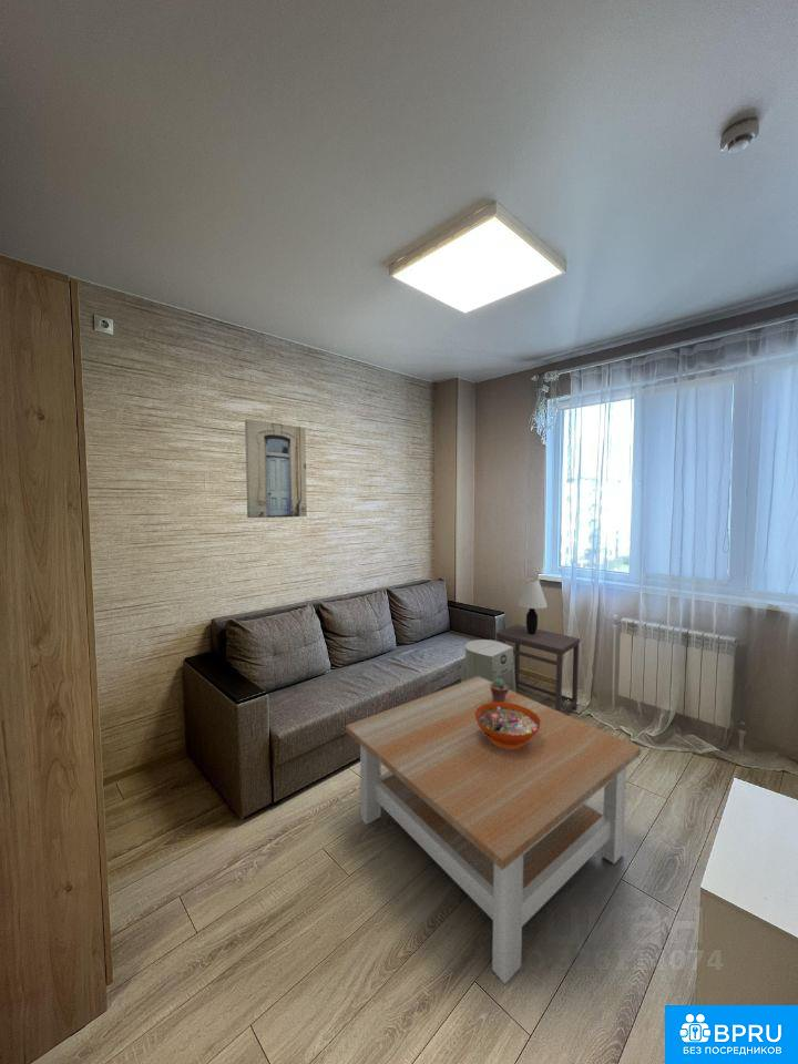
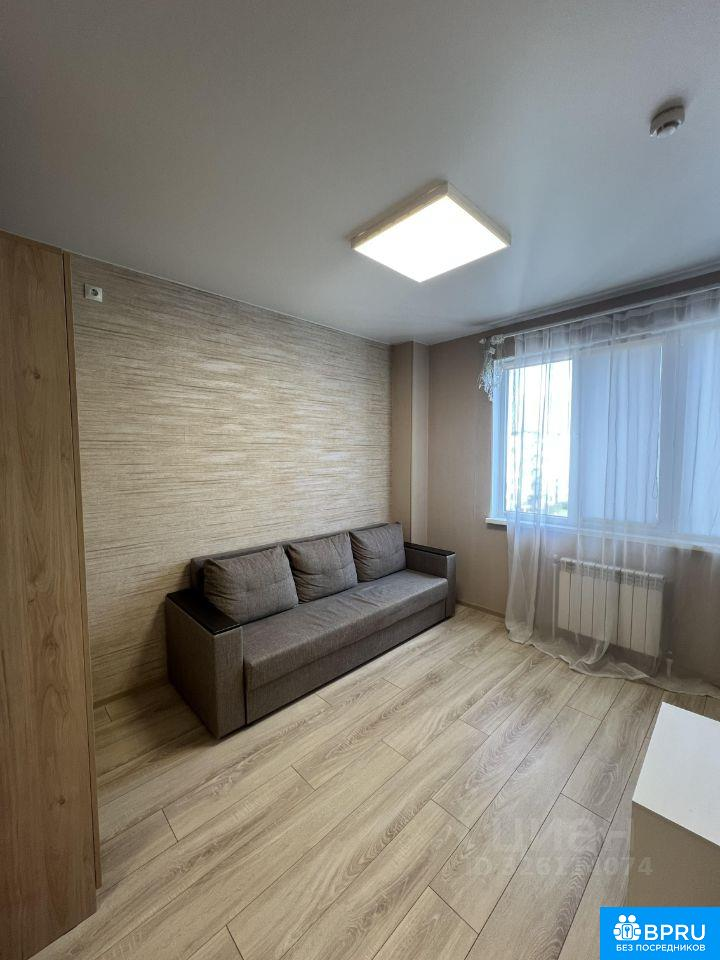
- table lamp (532, 606)
- decorative bowl (507, 726)
- potted succulent (499, 689)
- coffee table (485, 786)
- fan (487, 679)
- side table (536, 659)
- wall art (277, 470)
